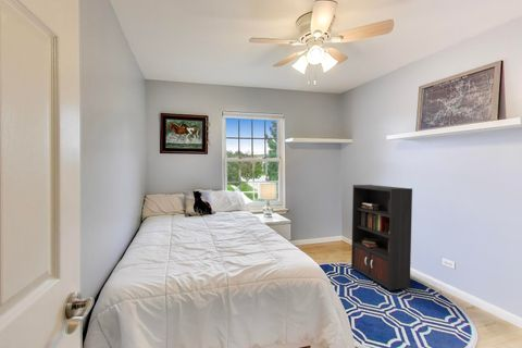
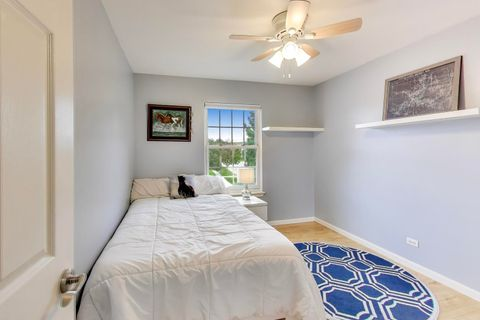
- bookcase (393, 234)
